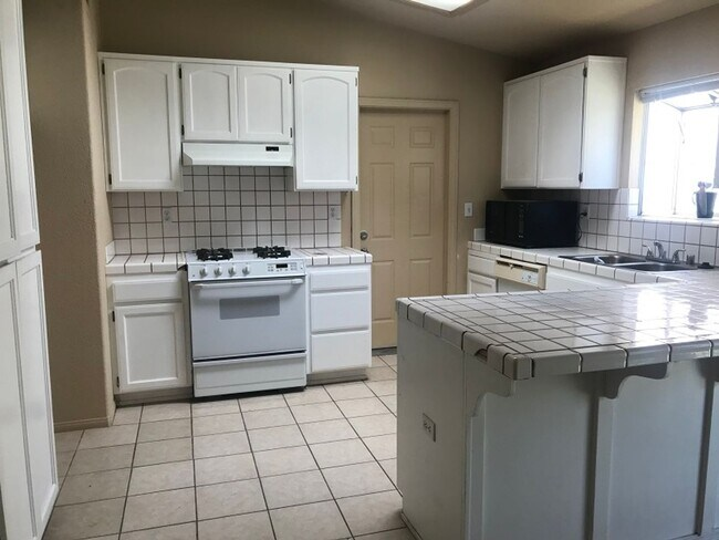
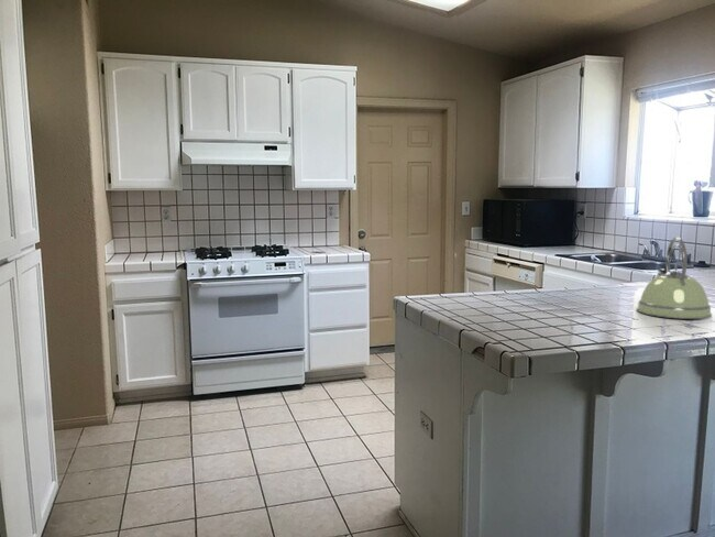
+ kettle (673, 274)
